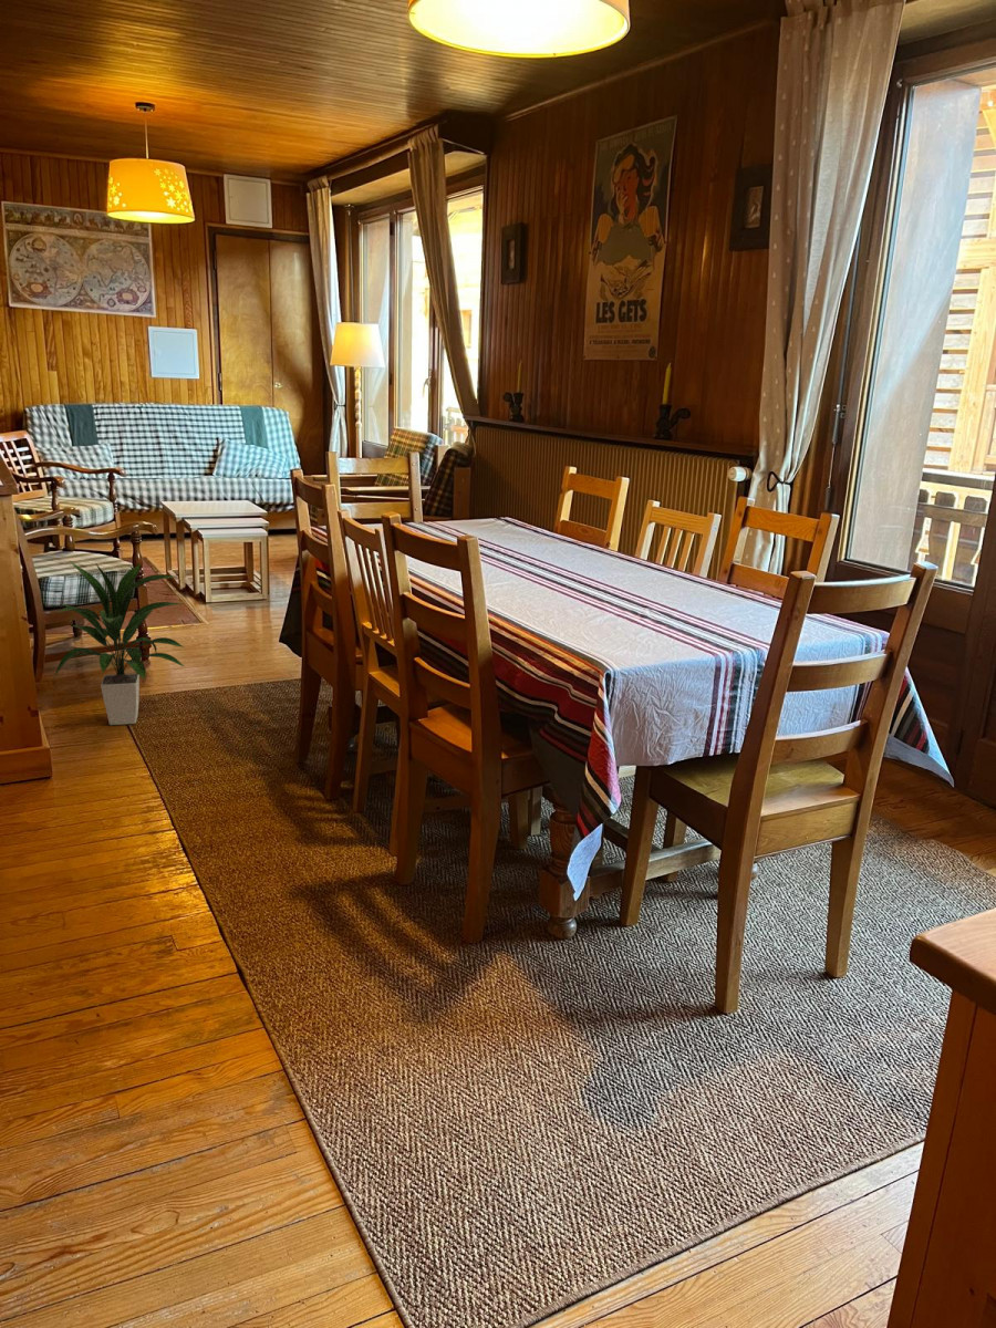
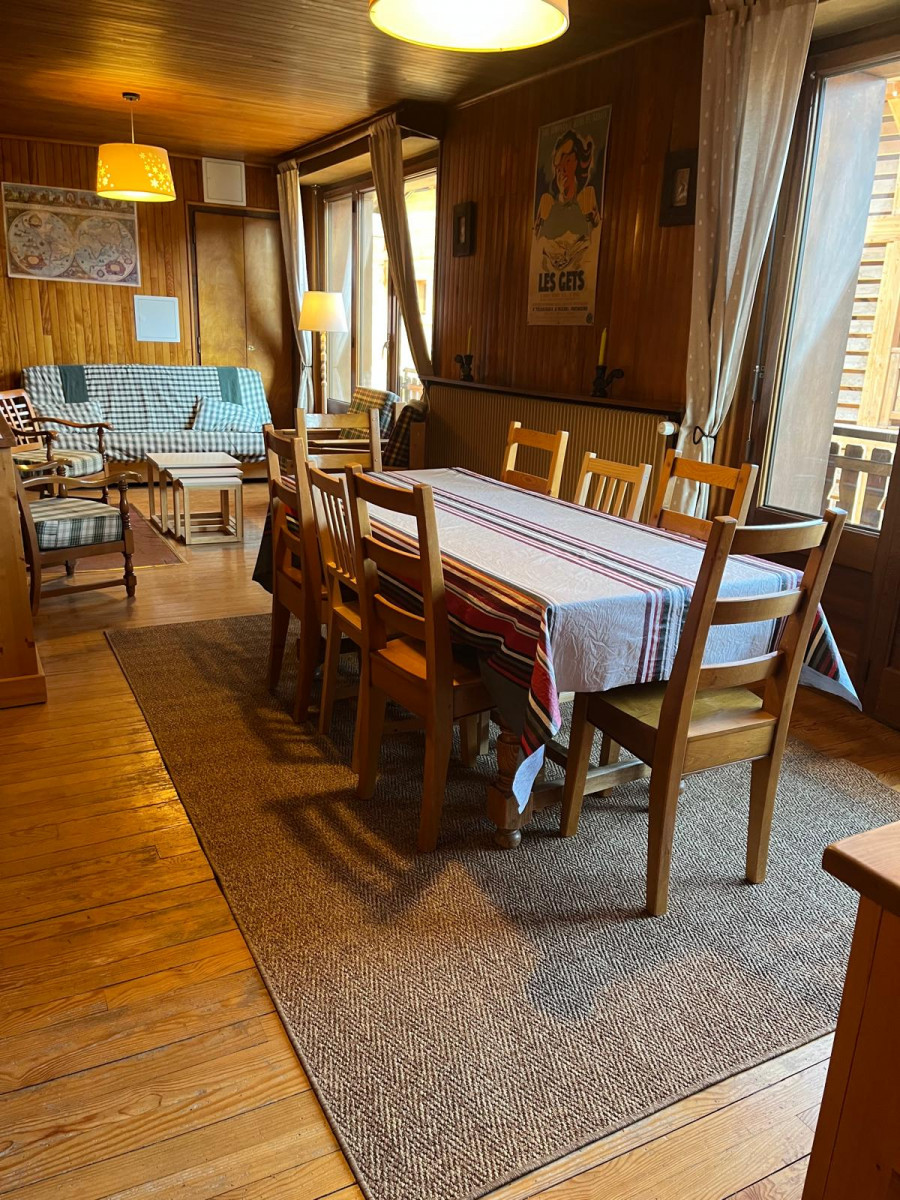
- indoor plant (122, 641)
